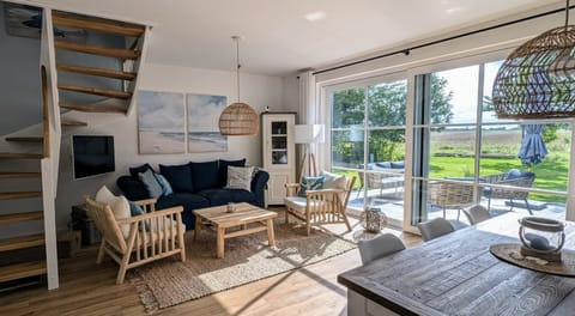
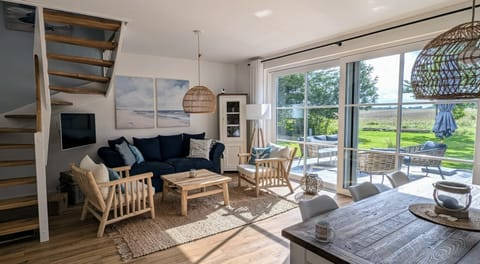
+ cup (325, 232)
